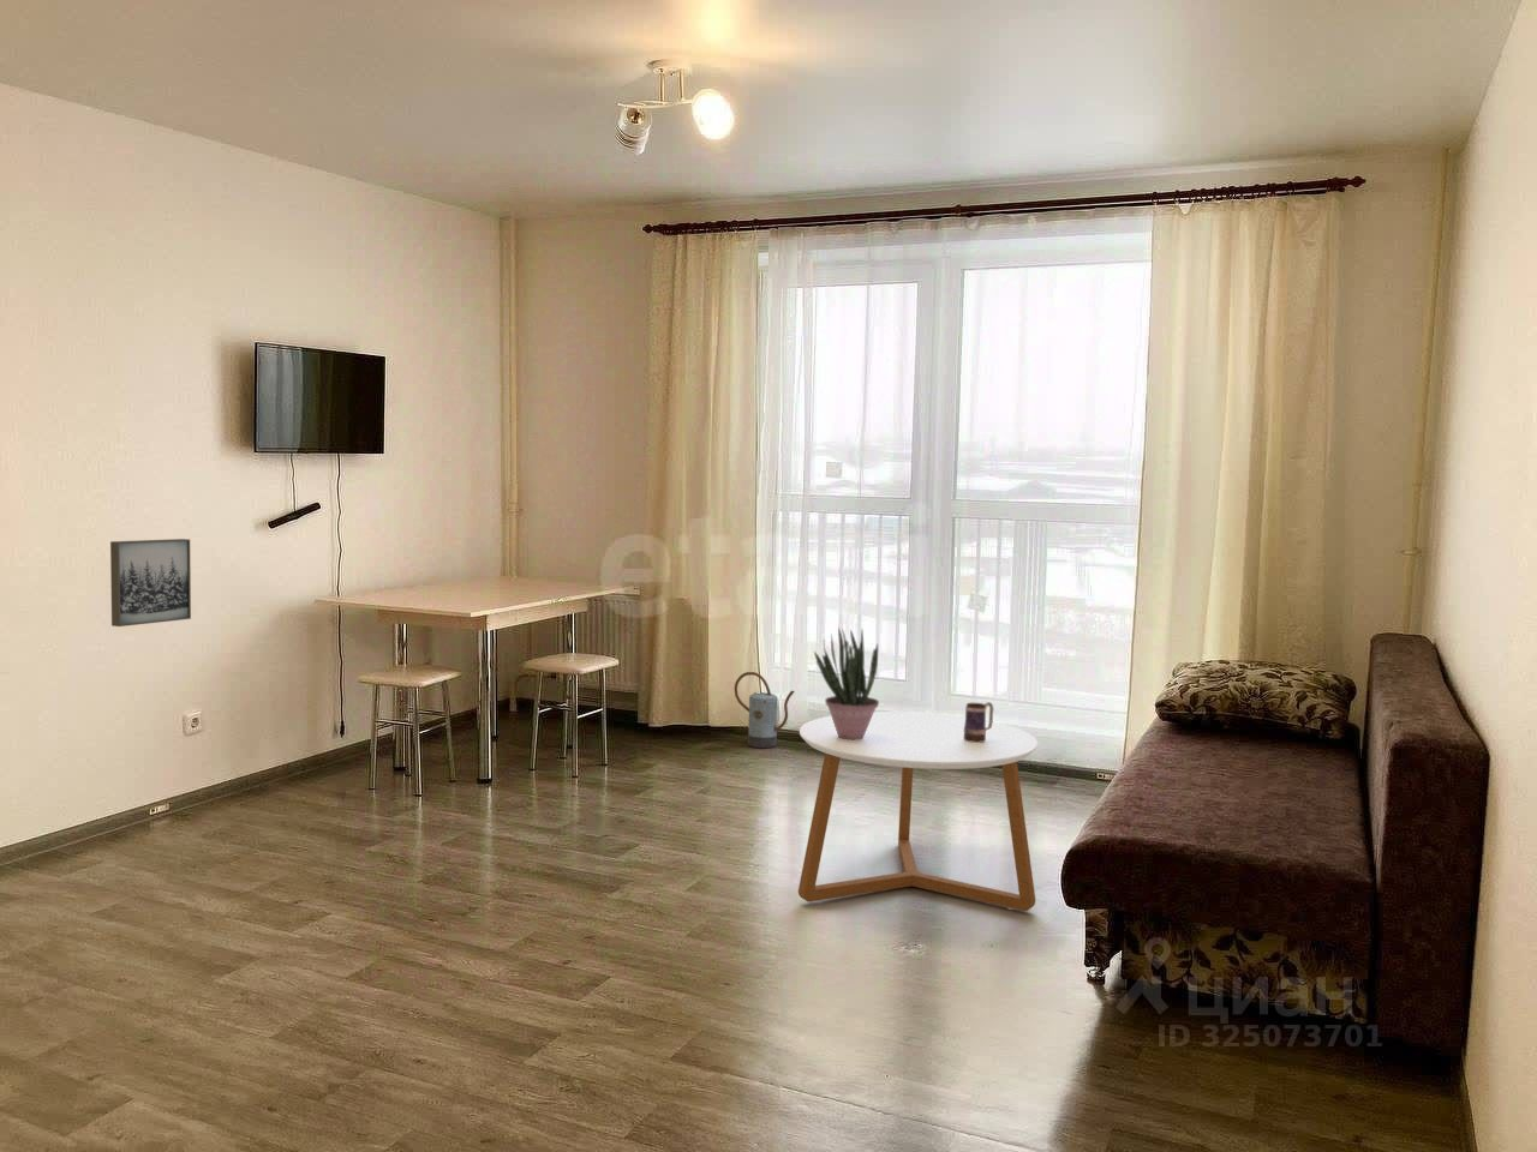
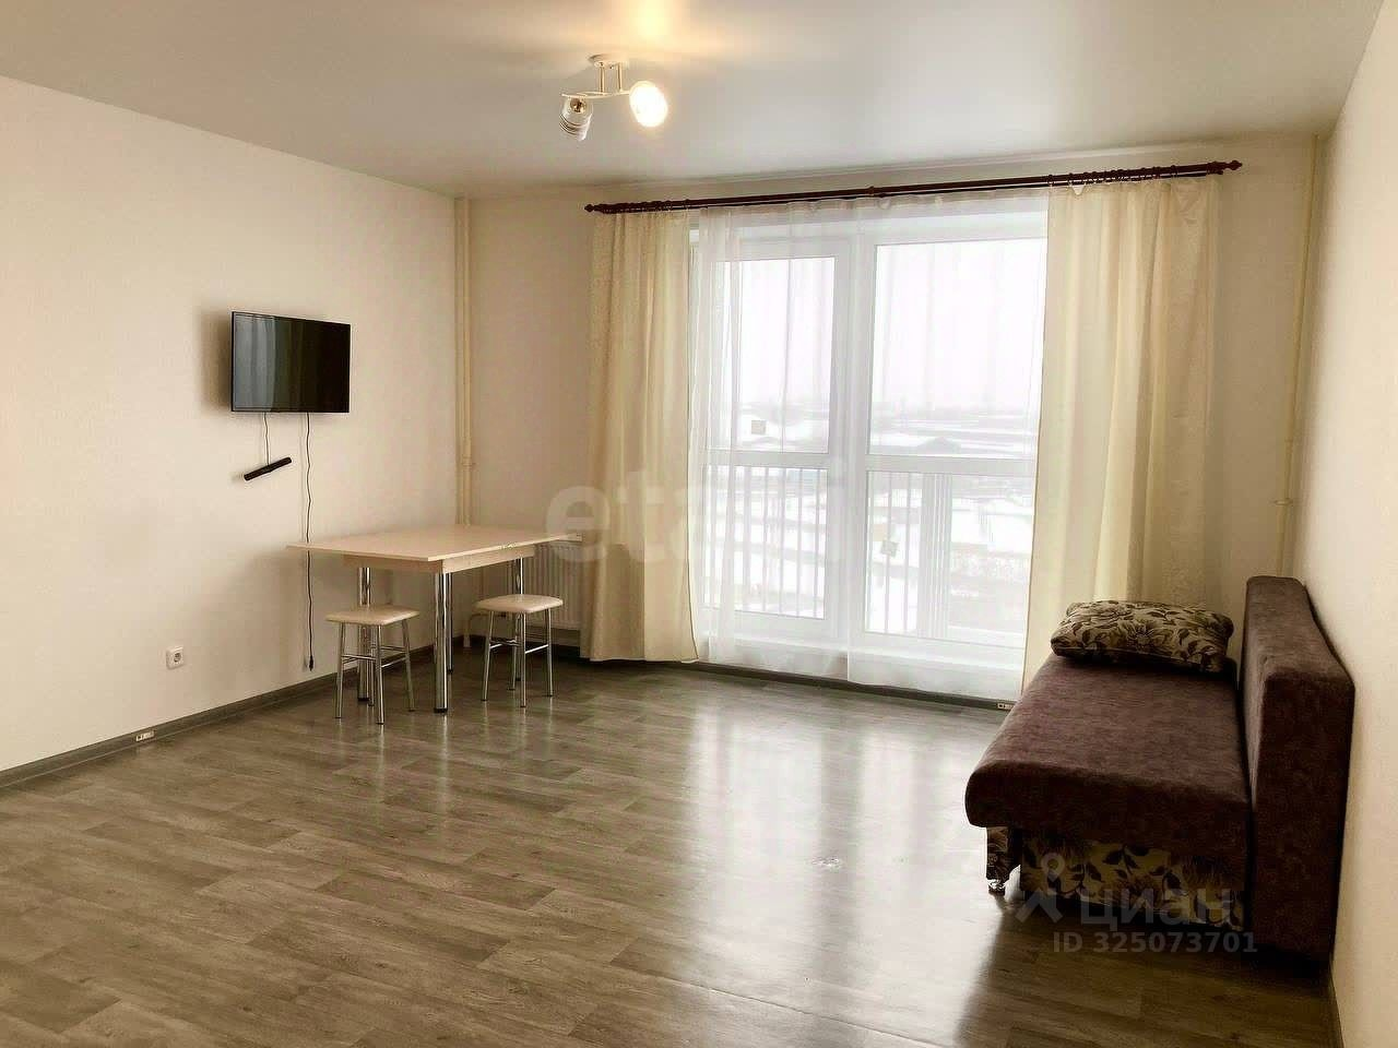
- wall art (151, 581)
- coffee table (909, 810)
- mug (979, 720)
- watering can (764, 708)
- potted plant (846, 681)
